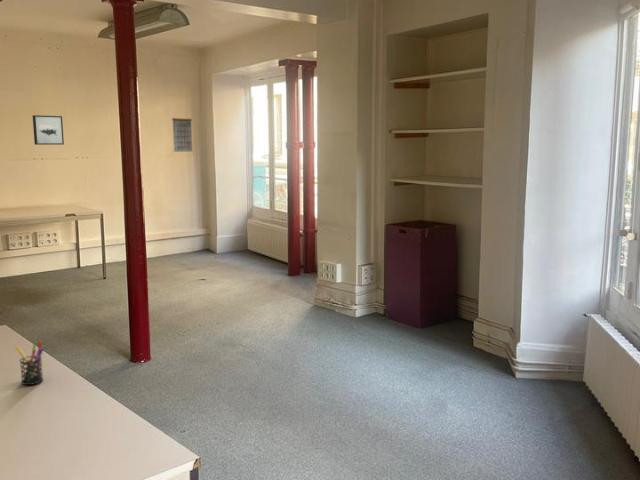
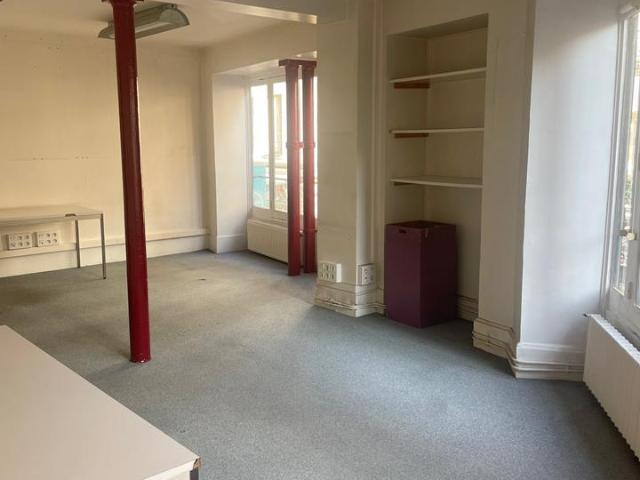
- wall art (48, 130)
- pen holder (32, 361)
- calendar (182, 131)
